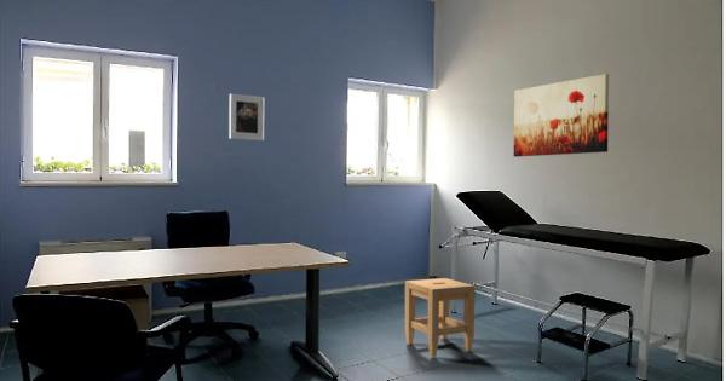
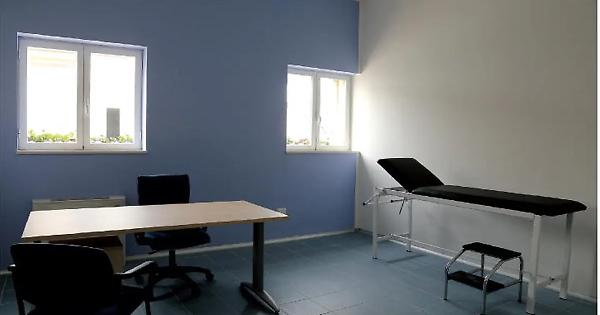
- wall art (557, 119)
- stool (438, 314)
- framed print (247, 117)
